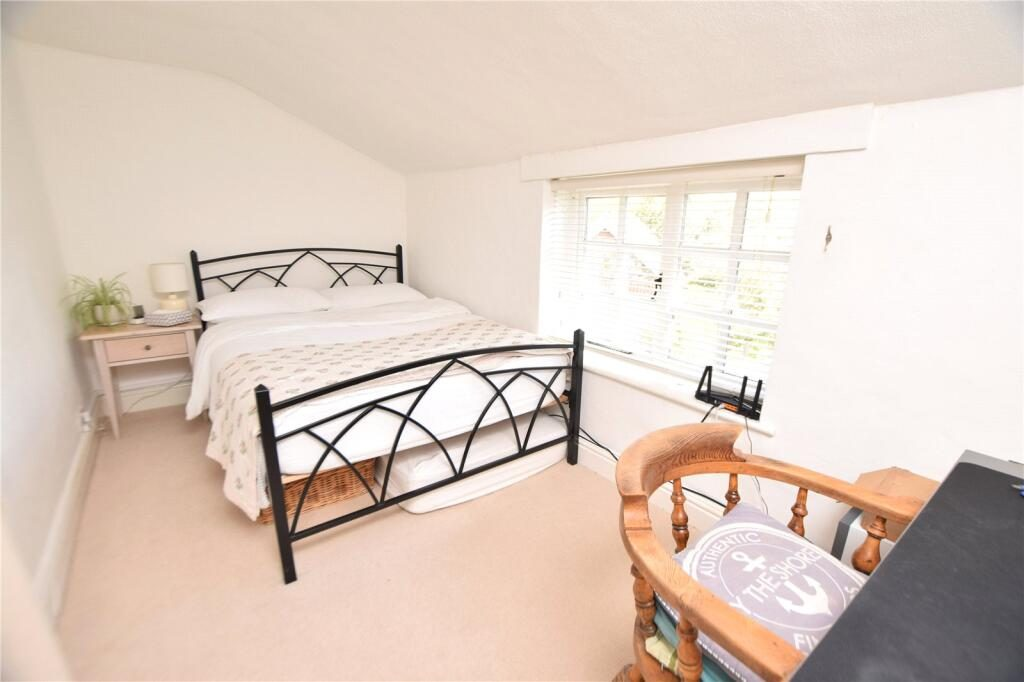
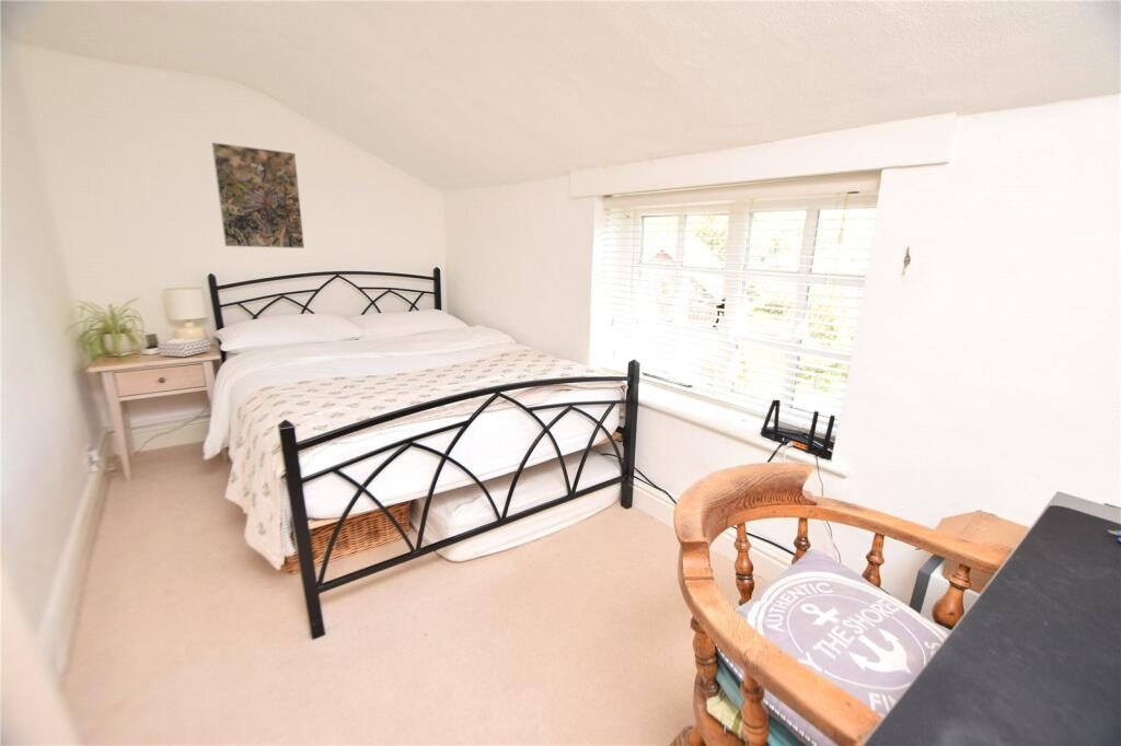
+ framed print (261, 198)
